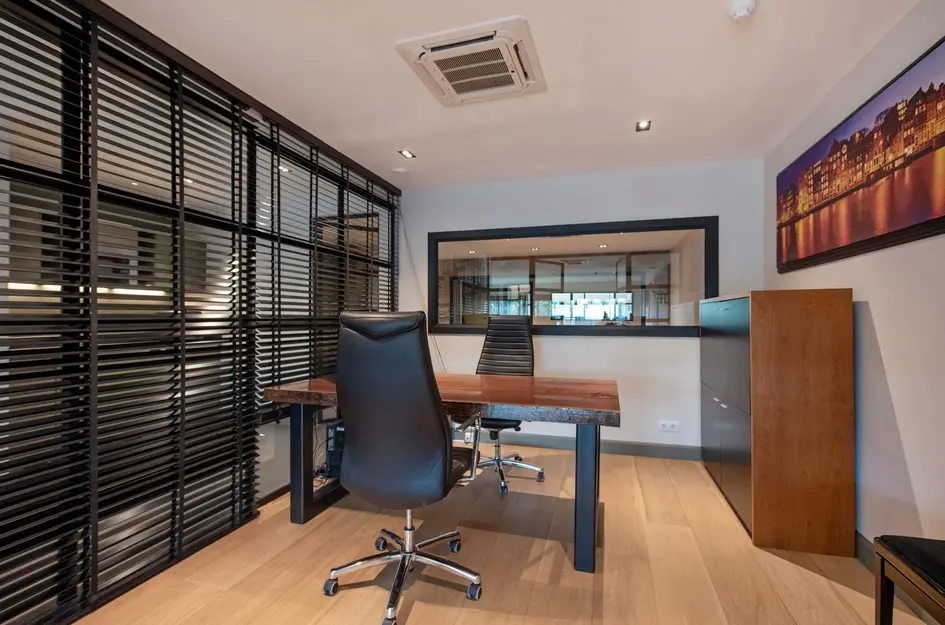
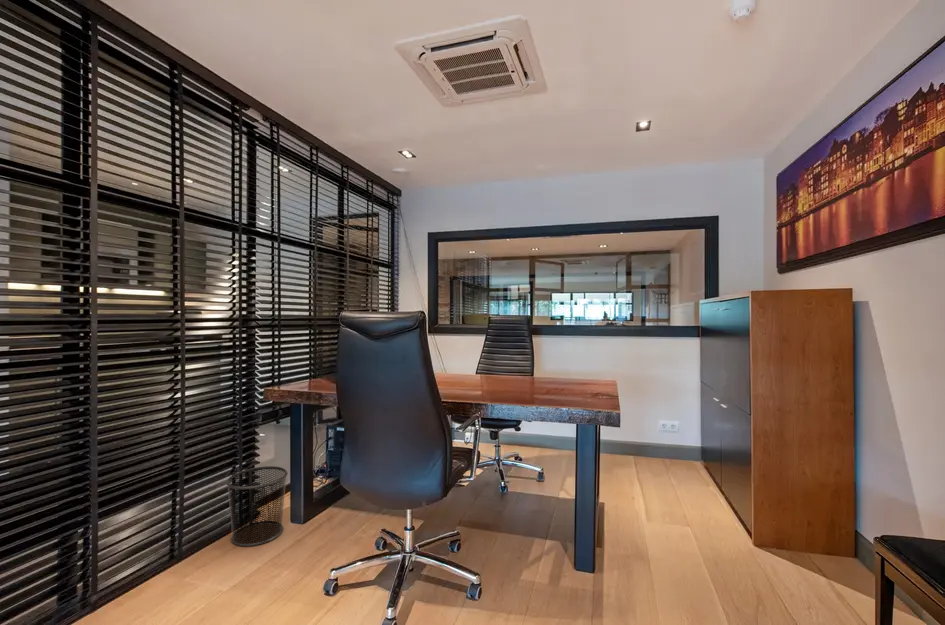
+ waste bin (257, 505)
